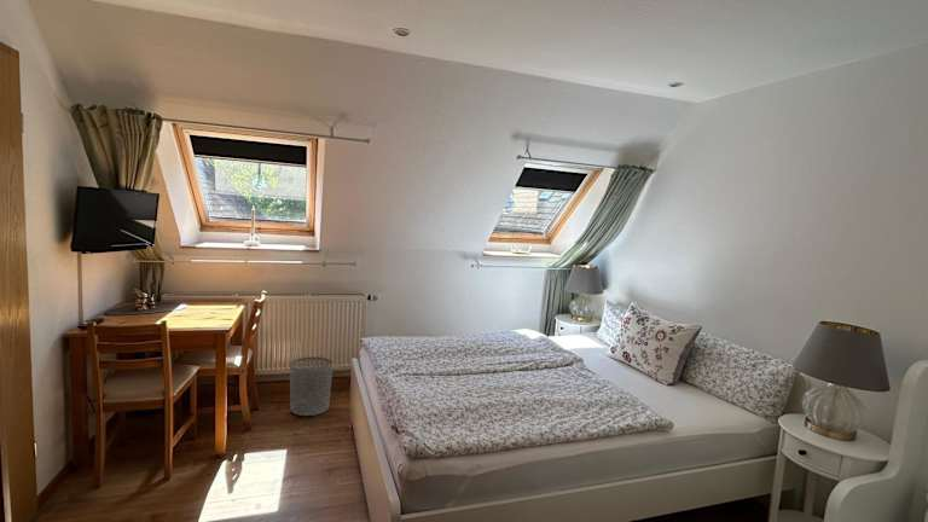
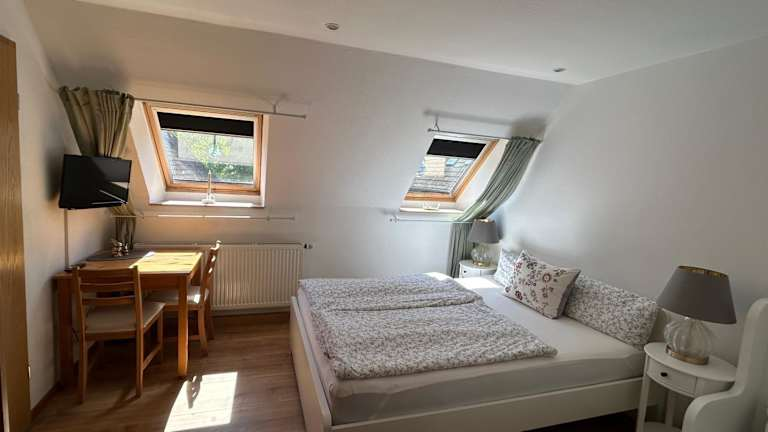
- waste bin (311, 385)
